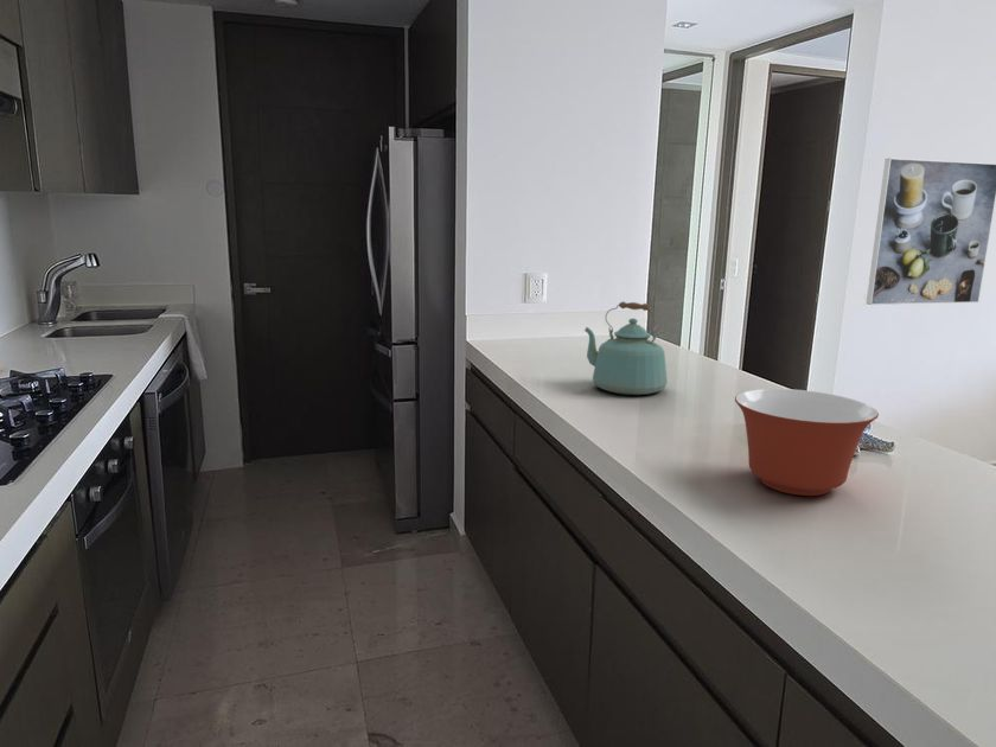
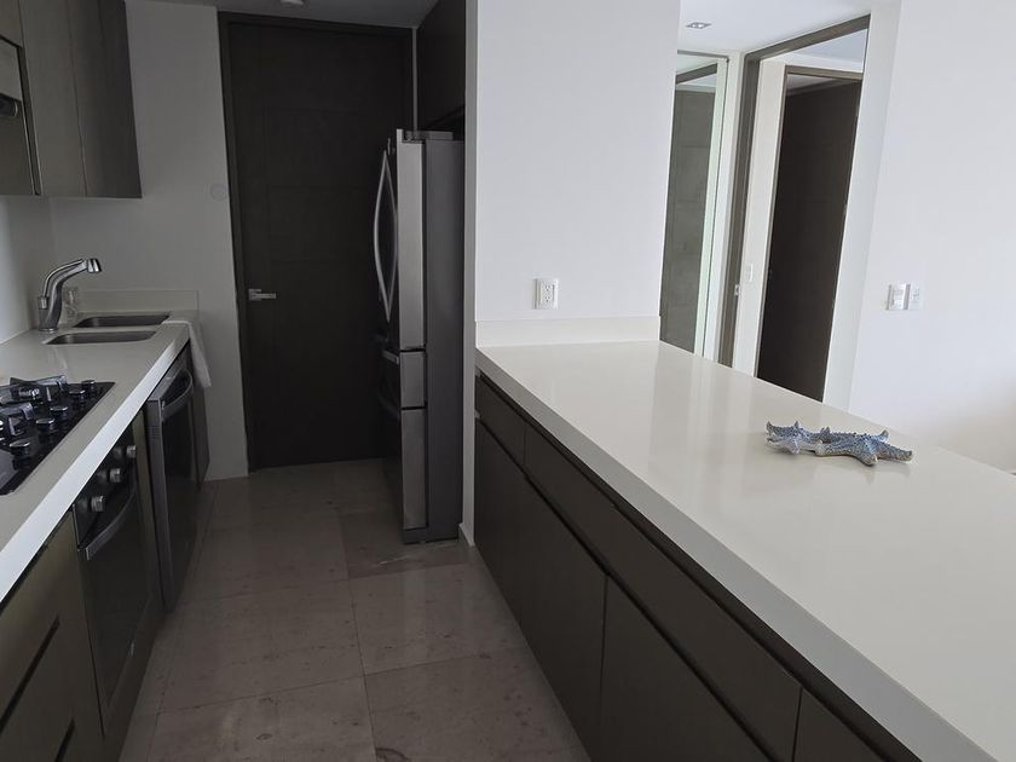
- mixing bowl (799, 443)
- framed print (933, 234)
- kettle (624, 344)
